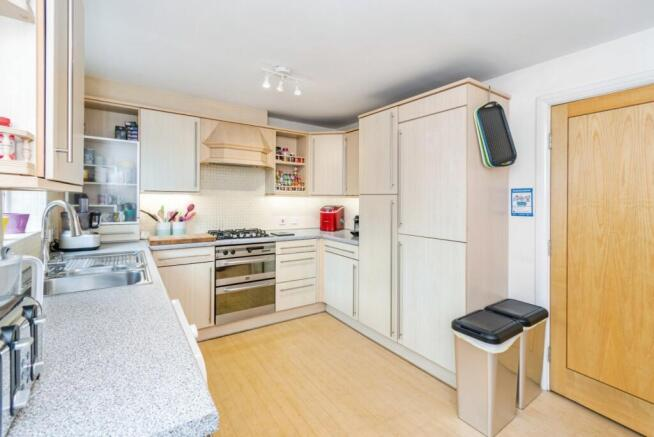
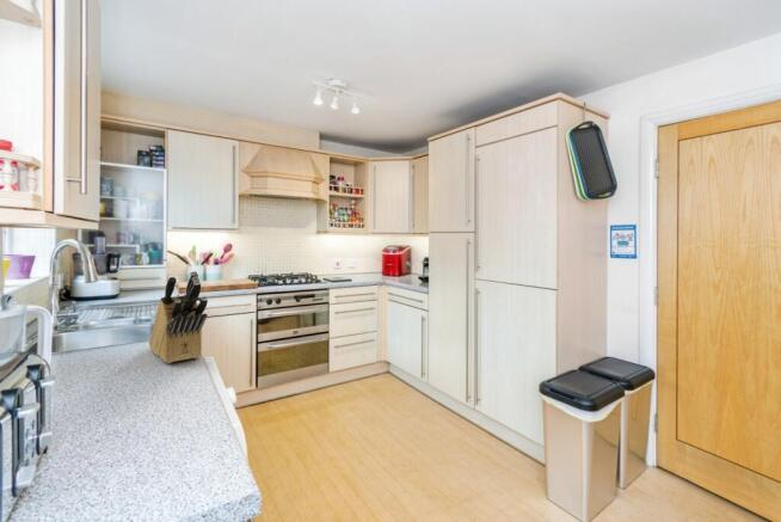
+ knife block (177, 313)
